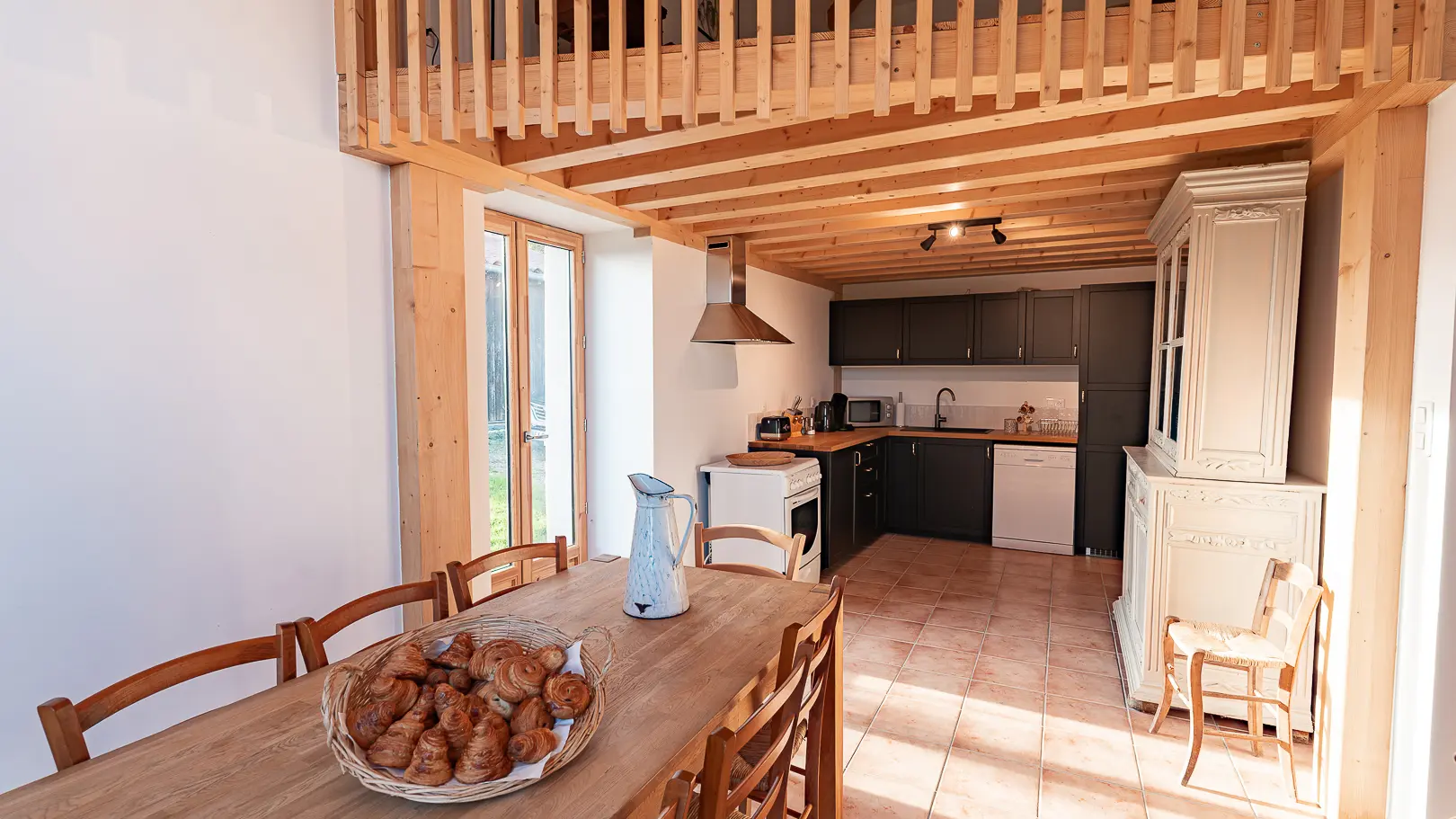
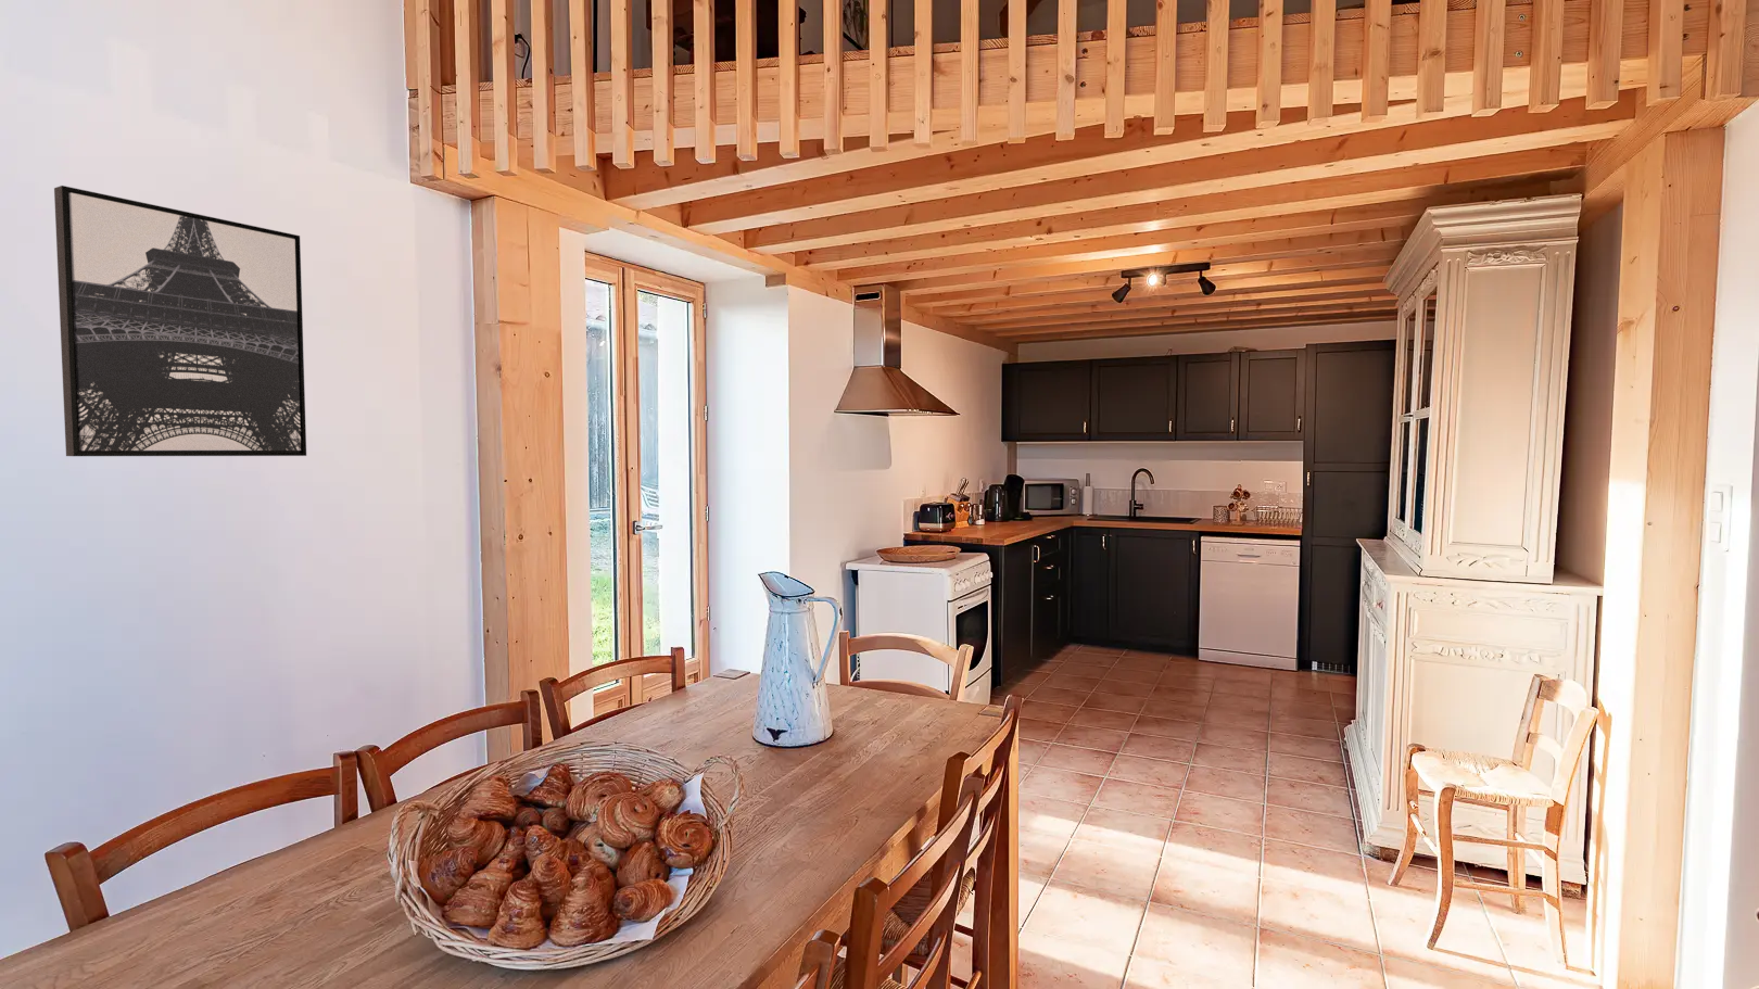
+ wall art (193, 336)
